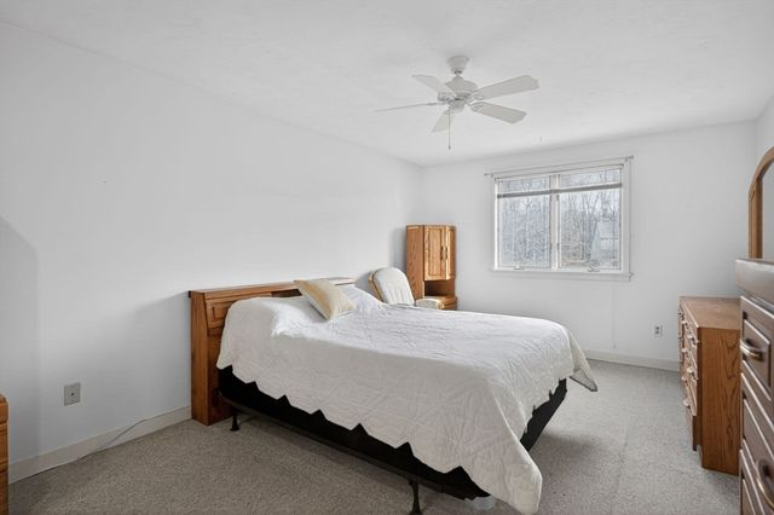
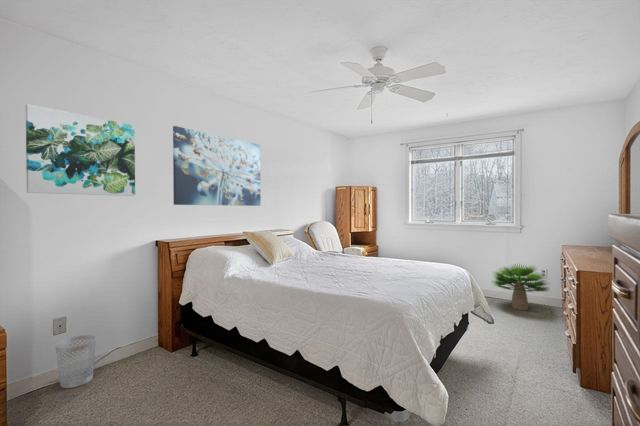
+ wall art (222, 171)
+ wall art (86, 155)
+ potted plant (519, 285)
+ wastebasket (76, 361)
